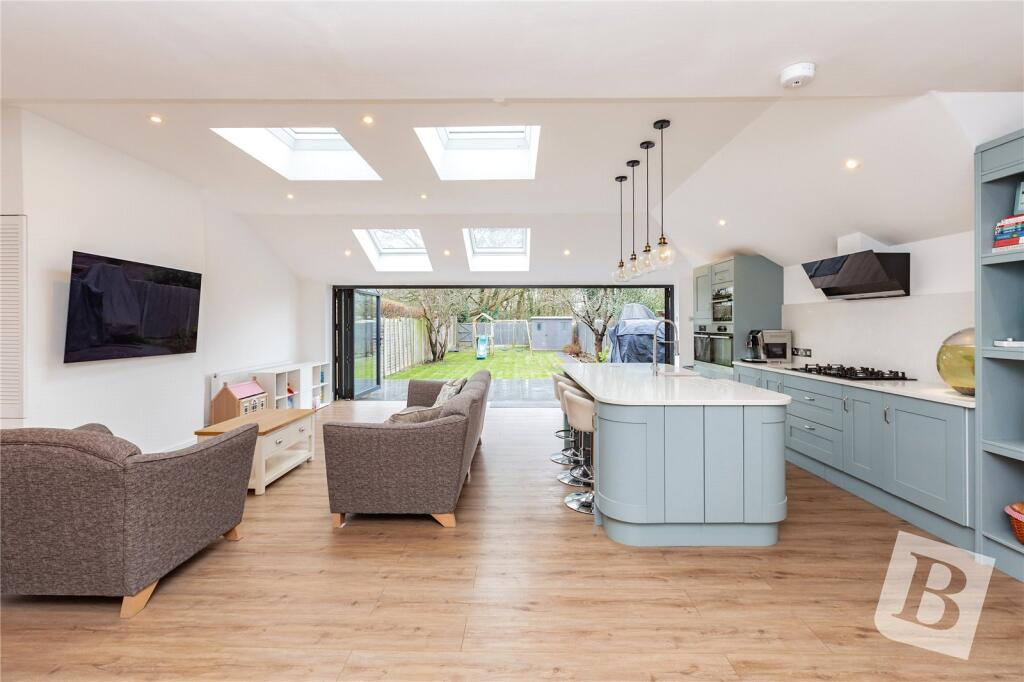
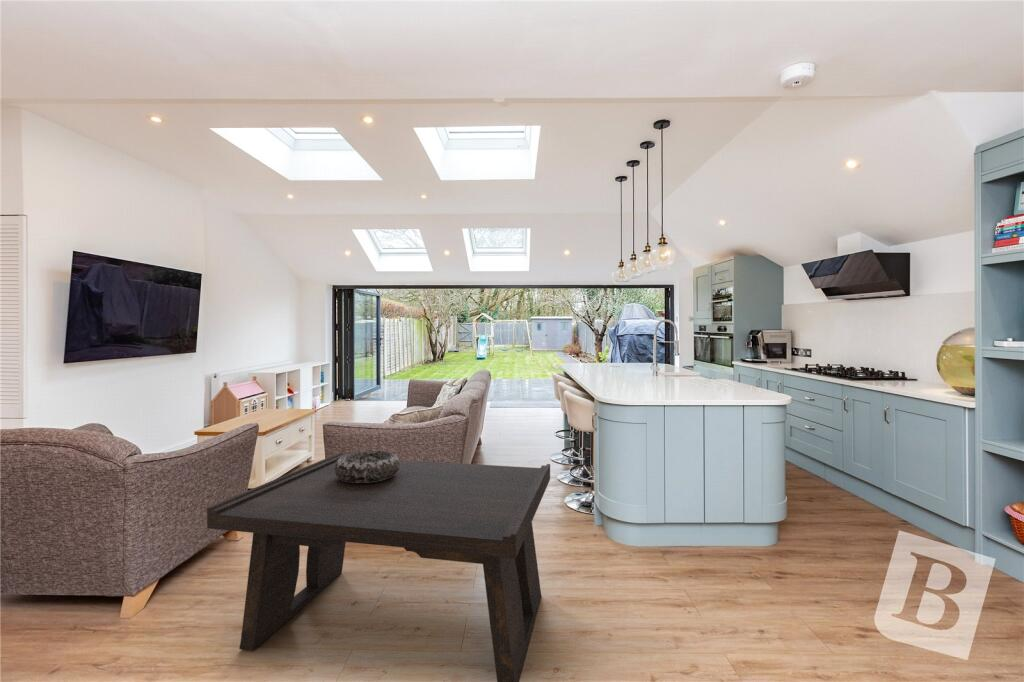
+ decorative bowl (367, 466)
+ coffee table (406, 550)
